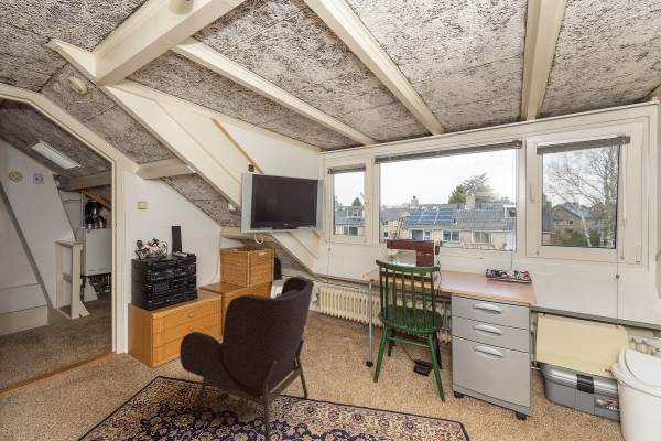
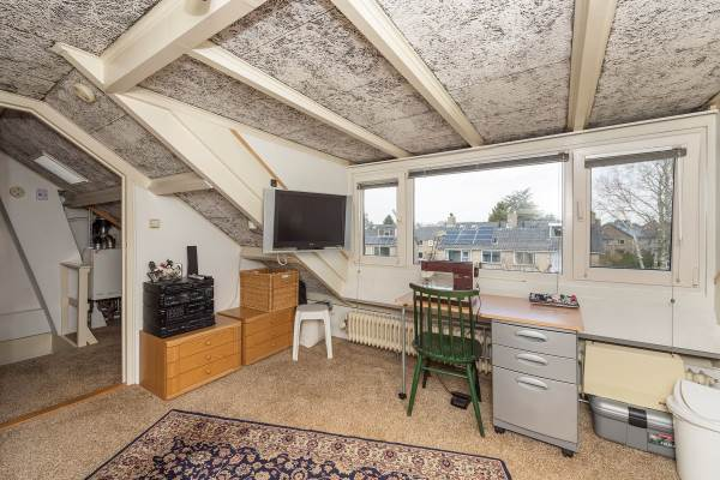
- armchair (253, 343)
